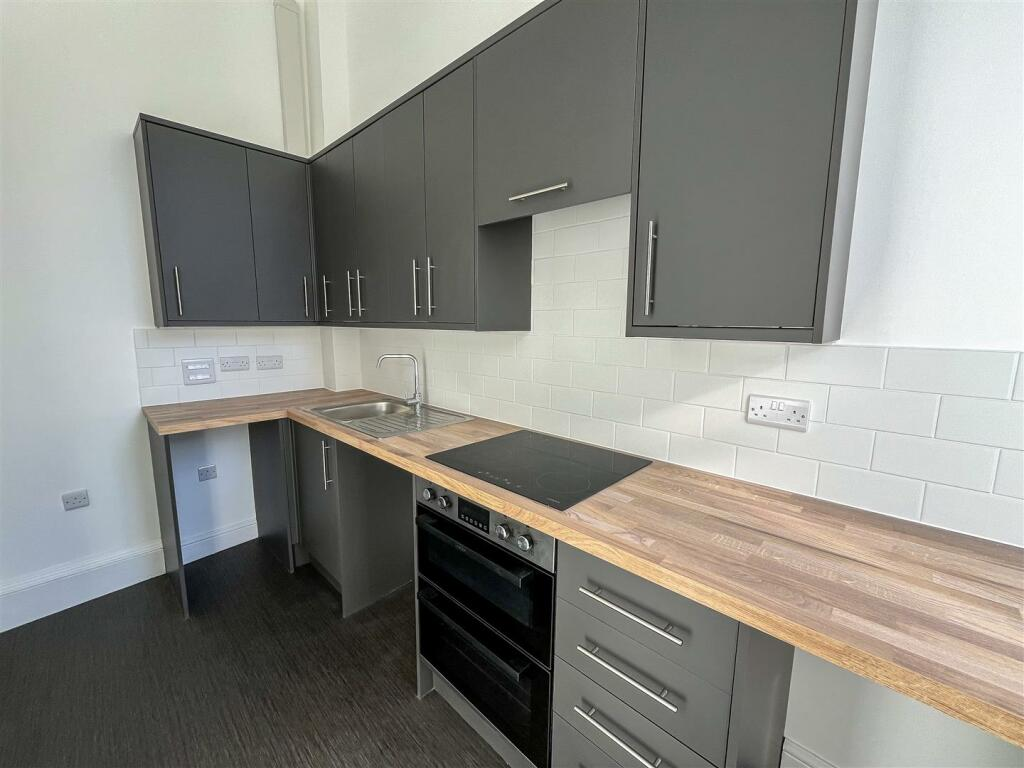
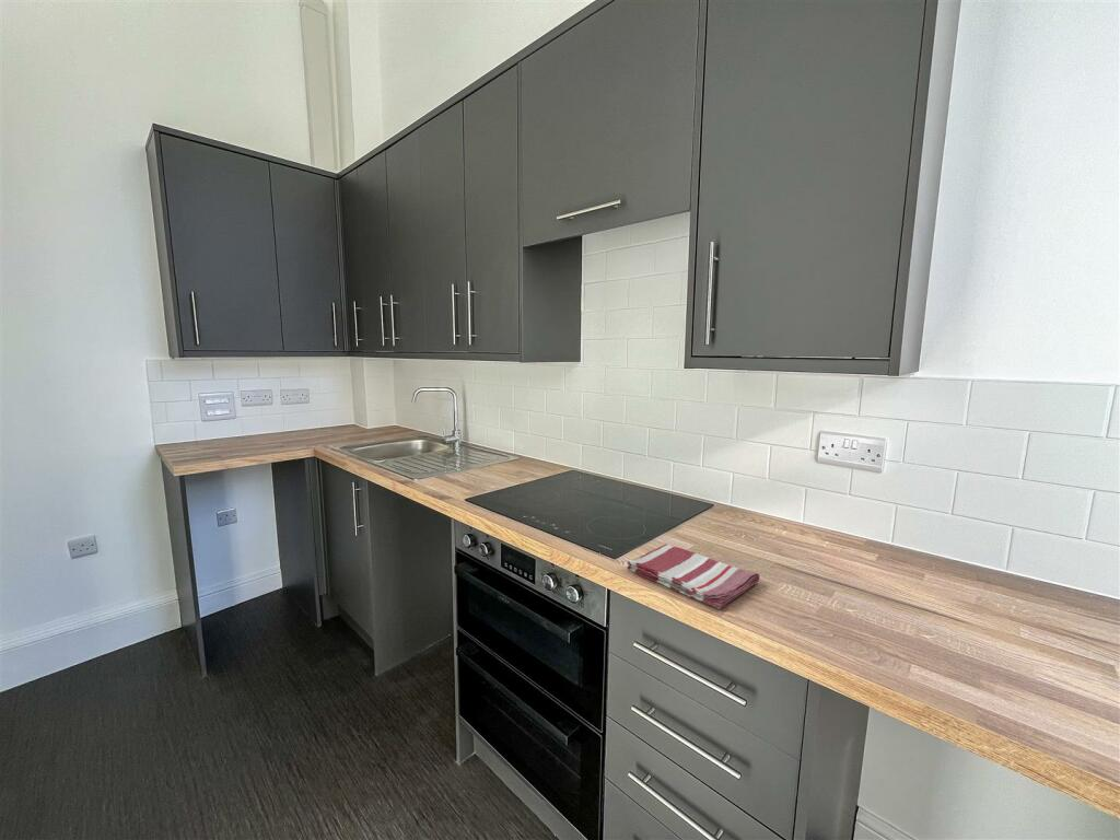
+ dish towel (690, 570)
